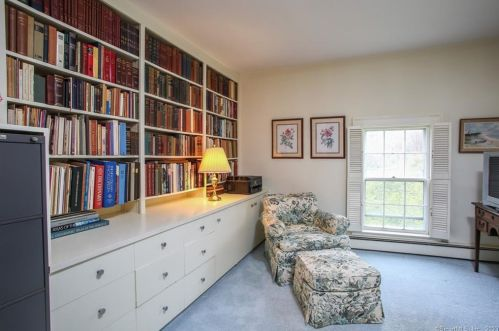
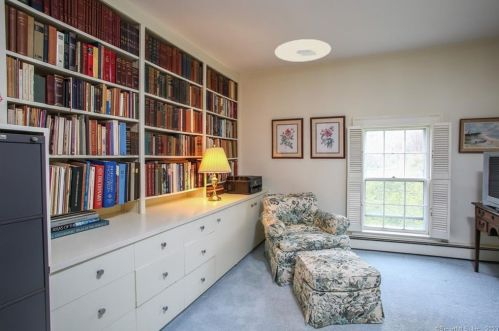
+ ceiling light (302, 49)
